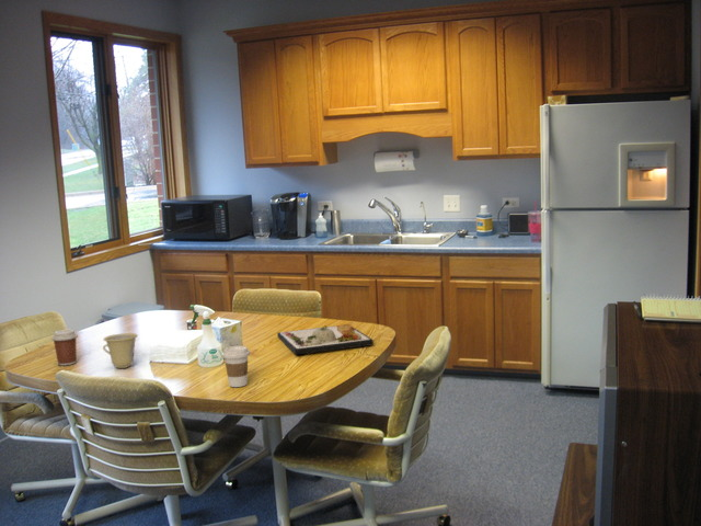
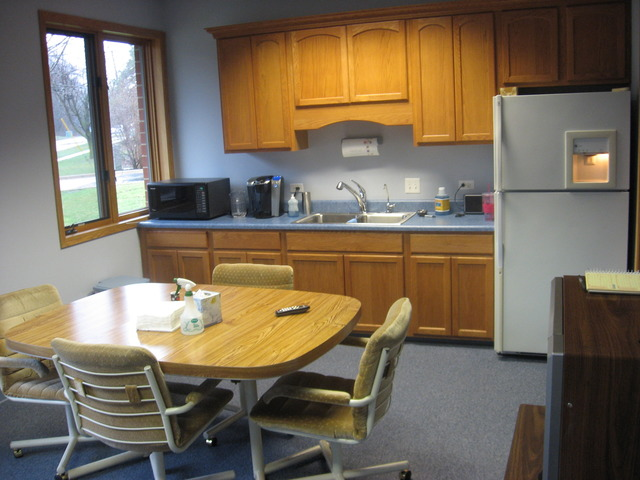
- coffee cup (237, 366)
- cup (122, 351)
- coffee cup (66, 346)
- dinner plate (323, 332)
